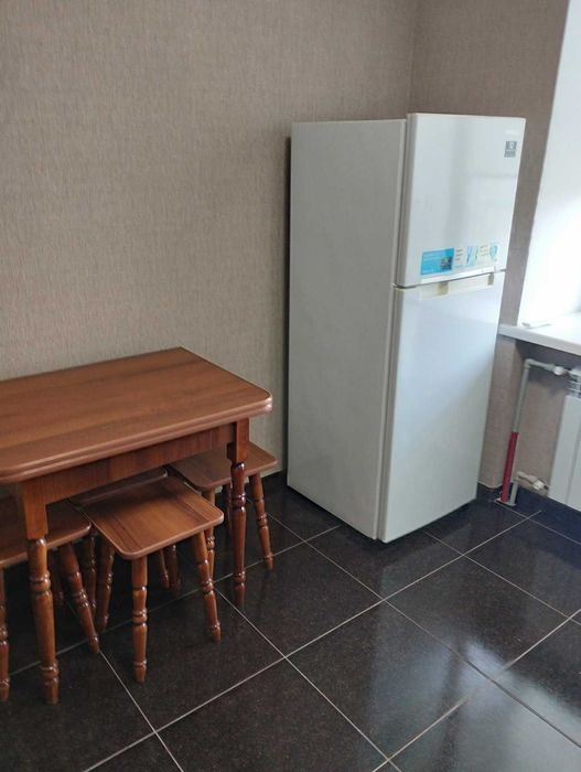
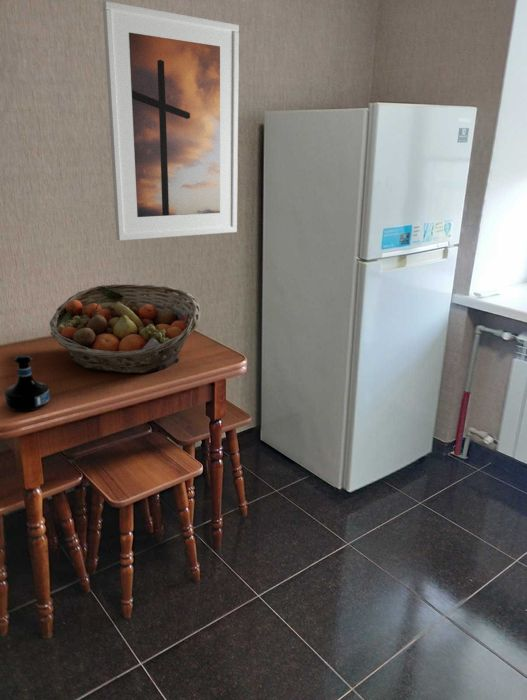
+ fruit basket (126, 326)
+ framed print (178, 131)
+ tequila bottle (25, 380)
